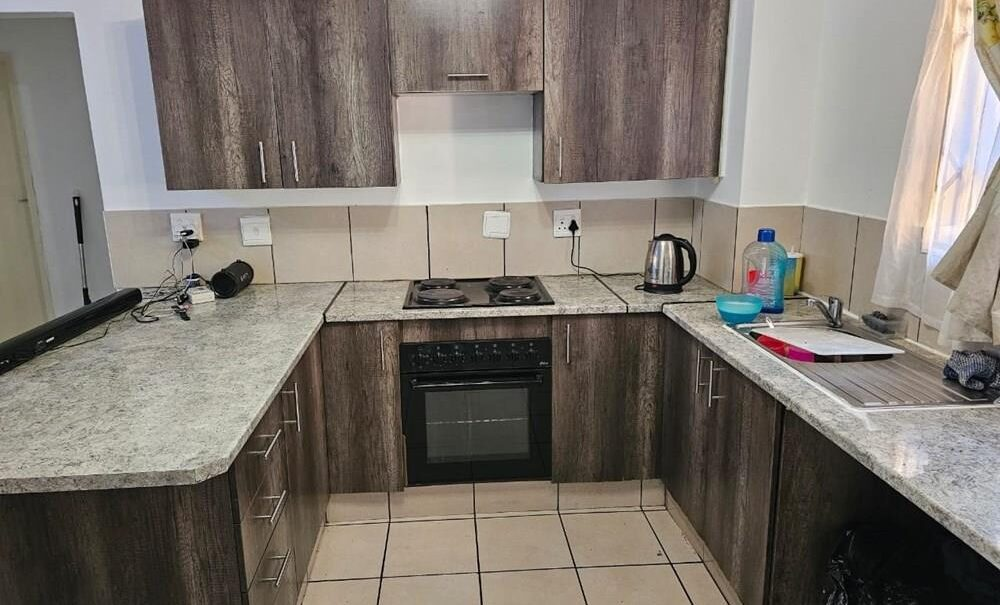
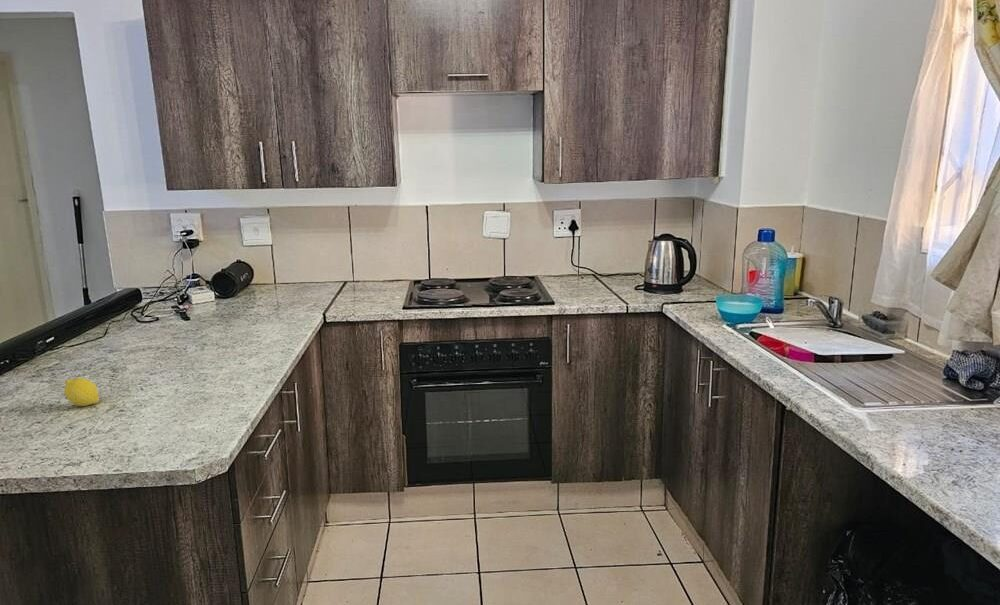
+ fruit (81, 391)
